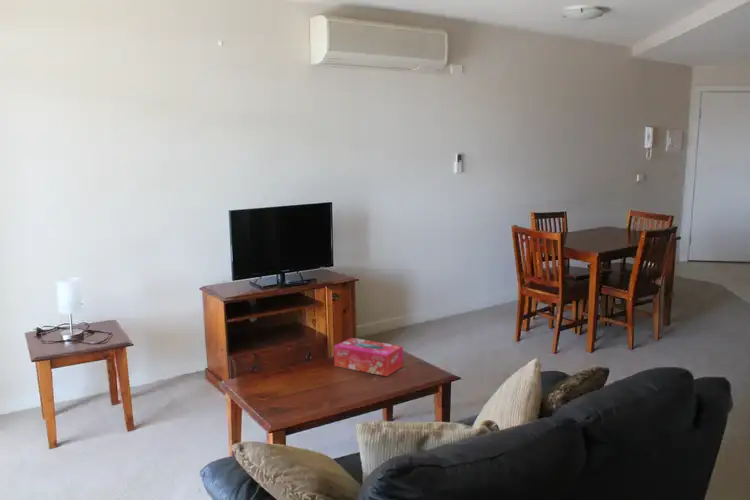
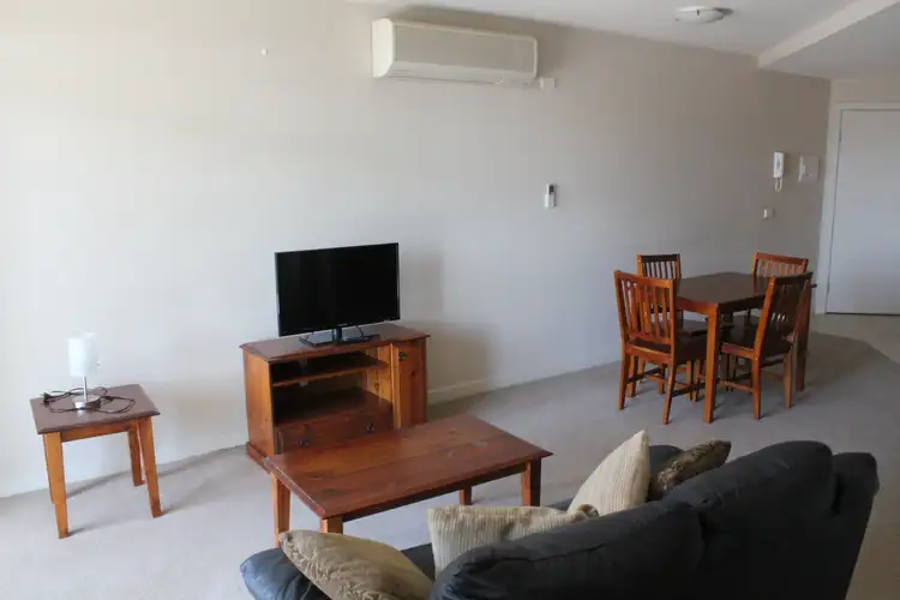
- tissue box (368, 356)
